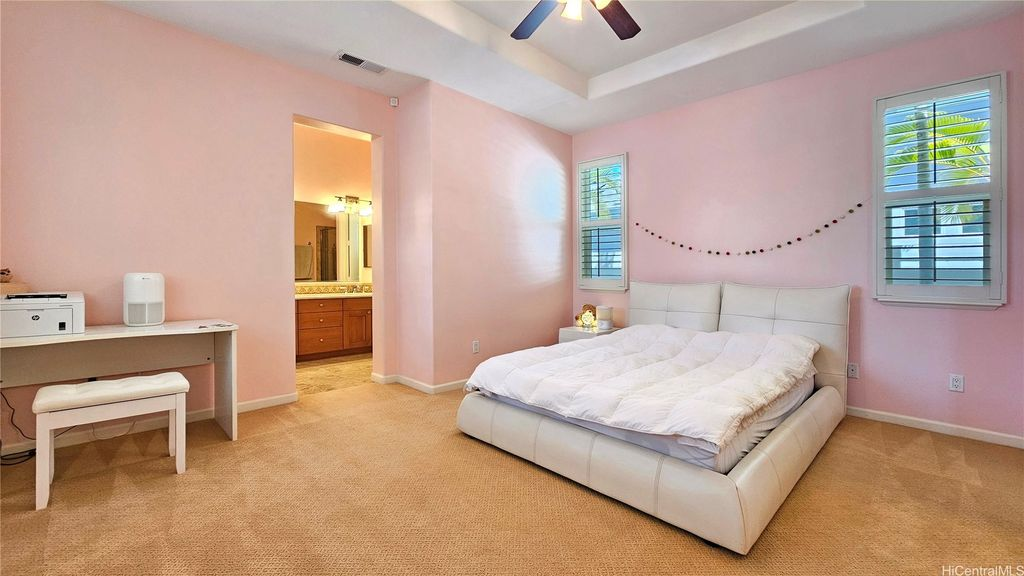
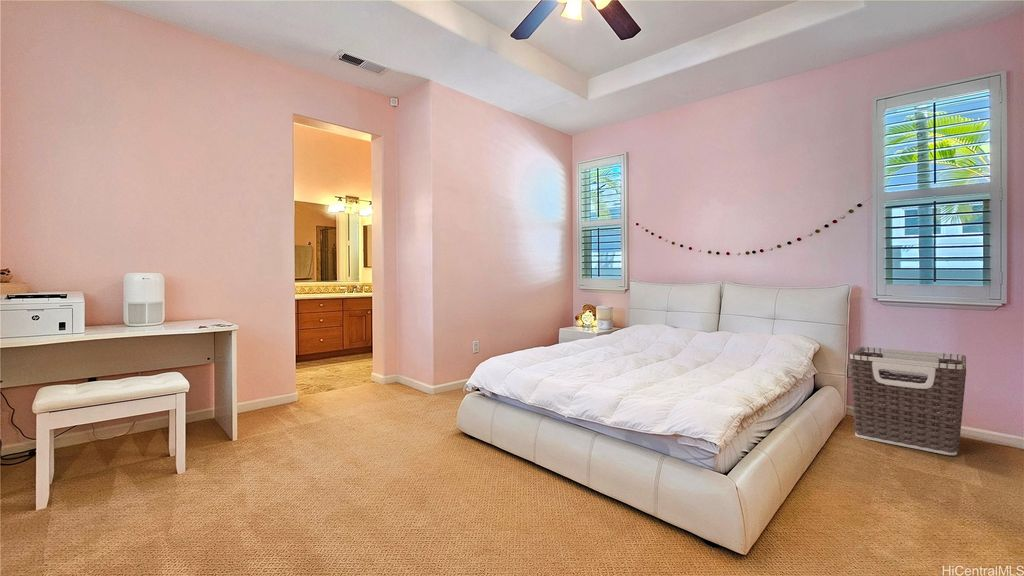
+ clothes hamper (906, 395)
